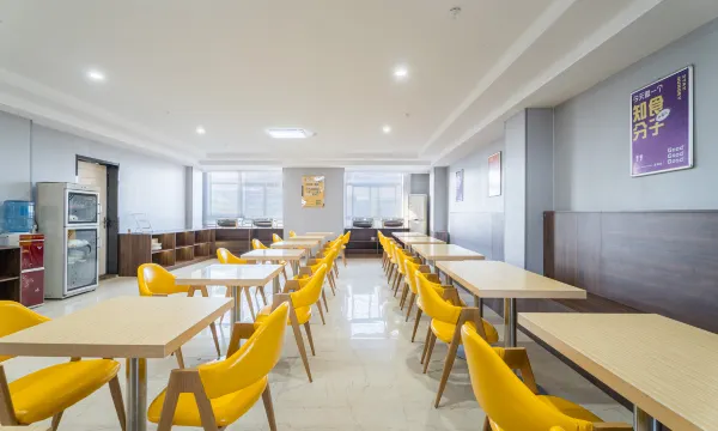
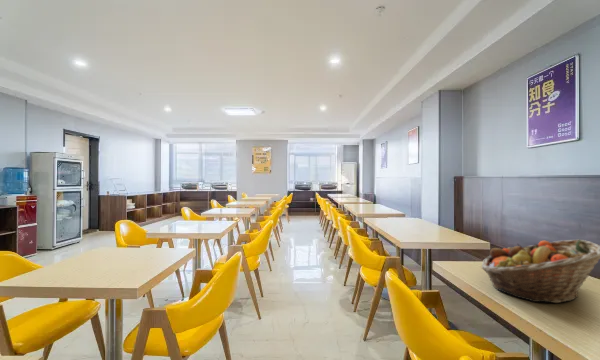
+ fruit basket (537, 264)
